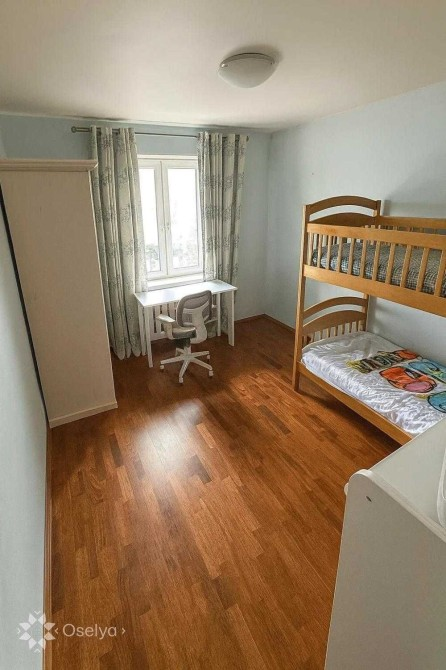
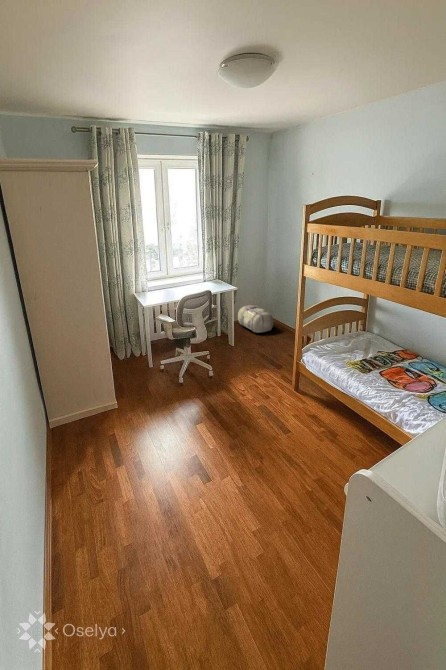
+ backpack (255, 317)
